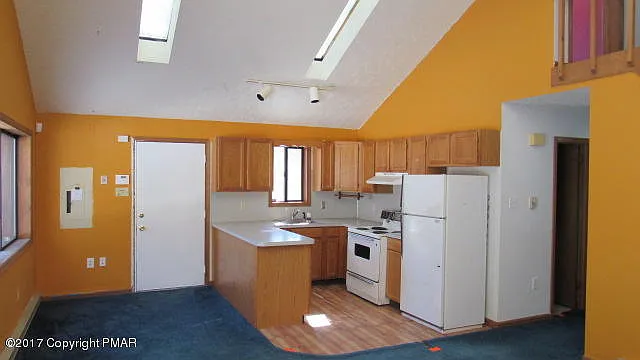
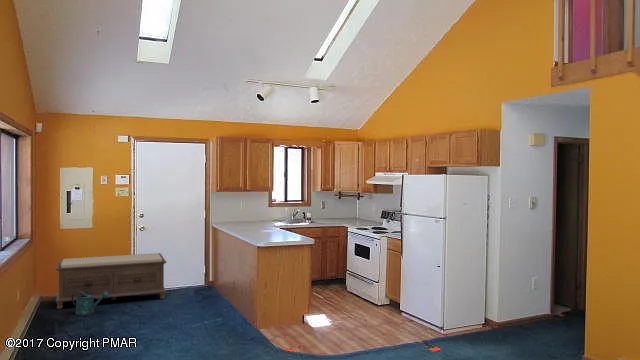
+ watering can (90, 301)
+ bench (112, 279)
